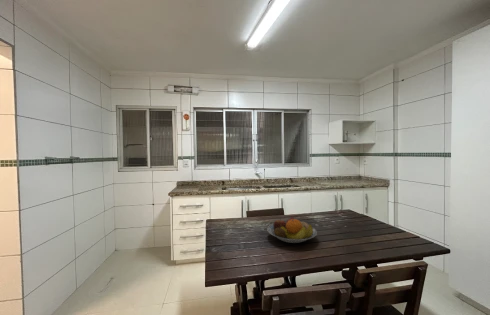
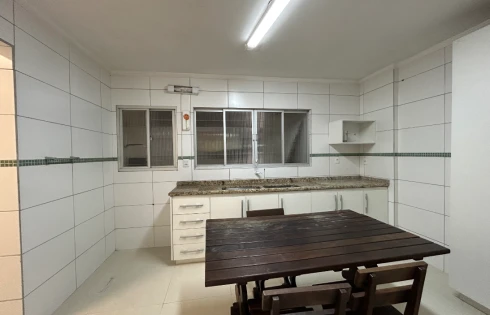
- fruit bowl (291, 227)
